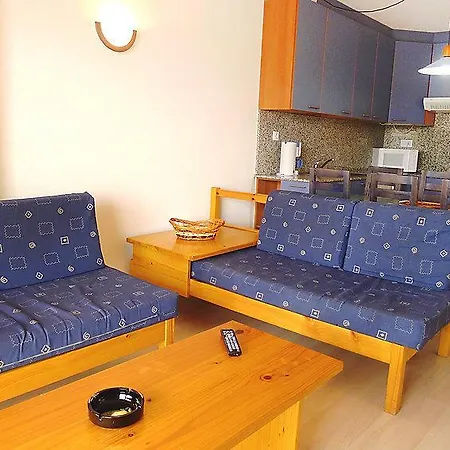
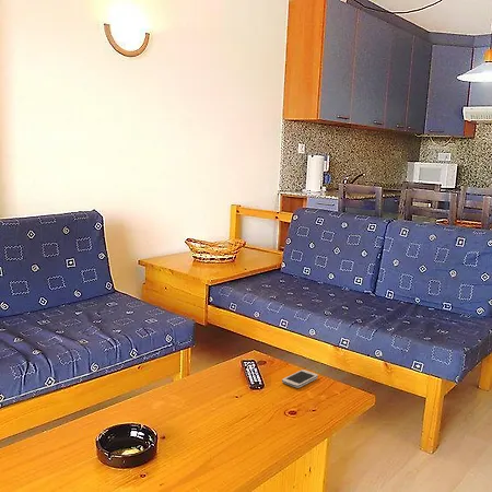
+ smartphone (300, 378)
